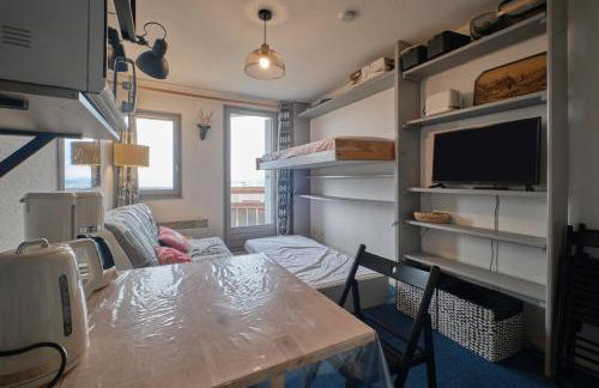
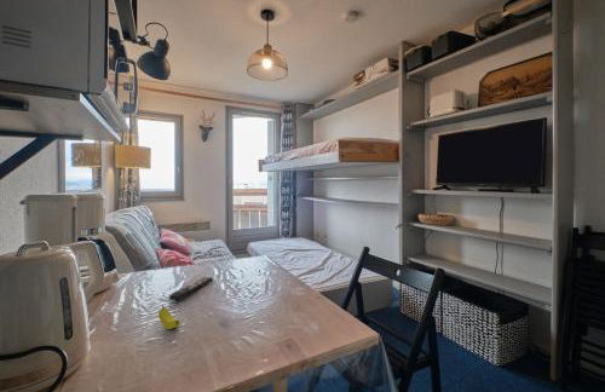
+ remote control (192, 287)
+ banana (169, 317)
